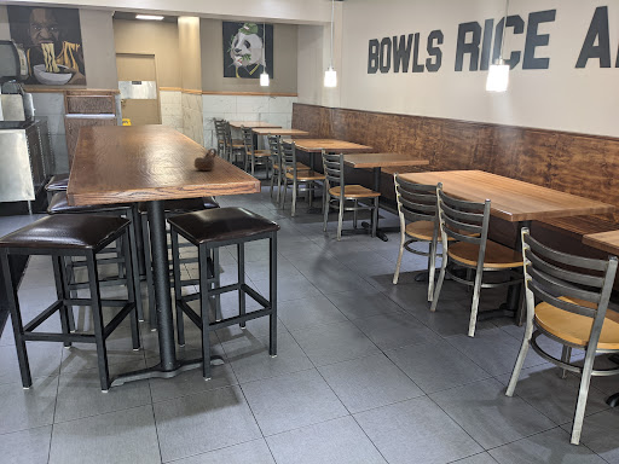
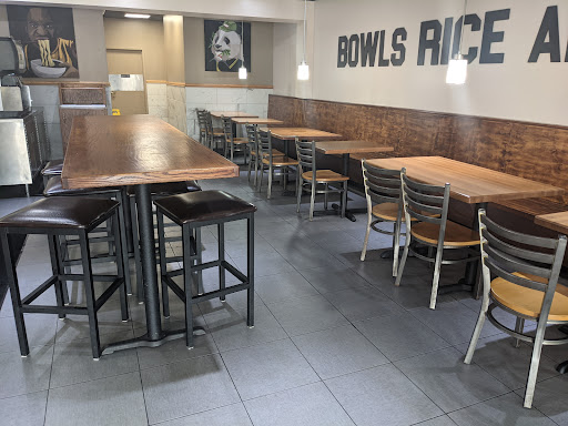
- cup (207, 158)
